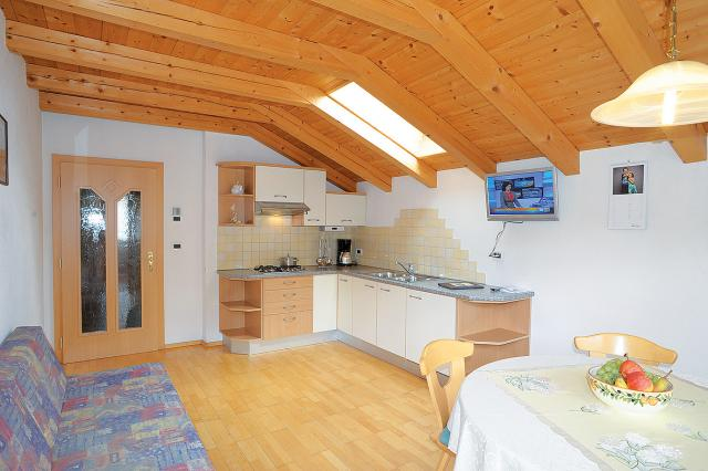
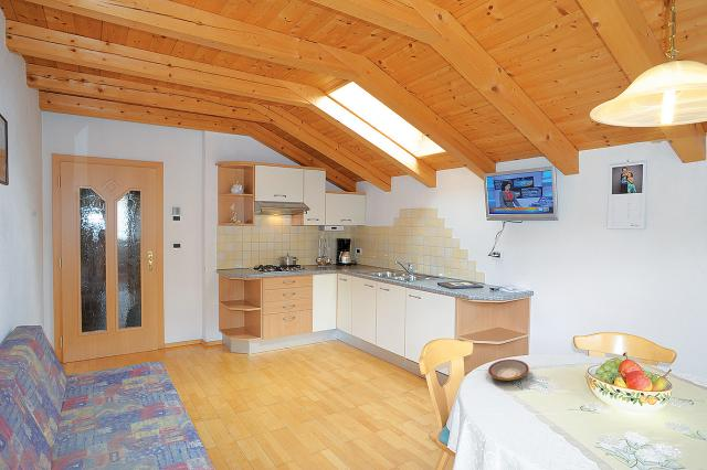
+ plate (508, 371)
